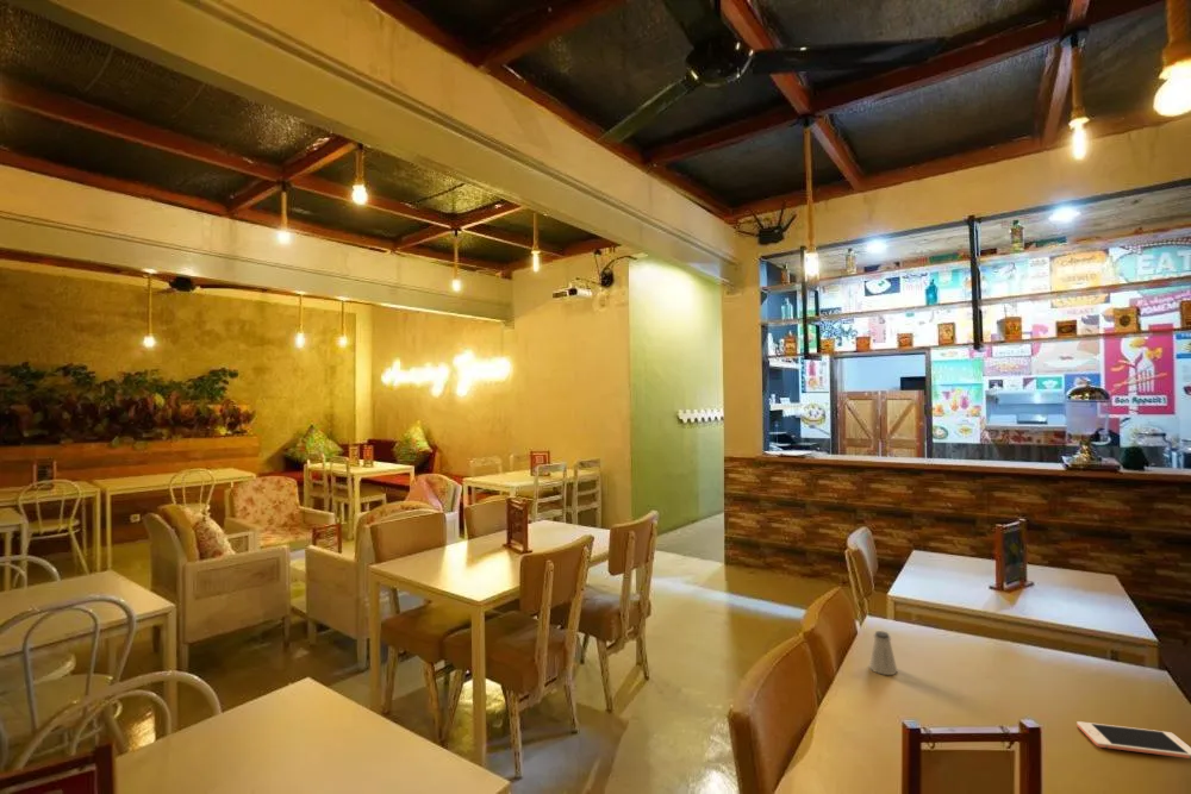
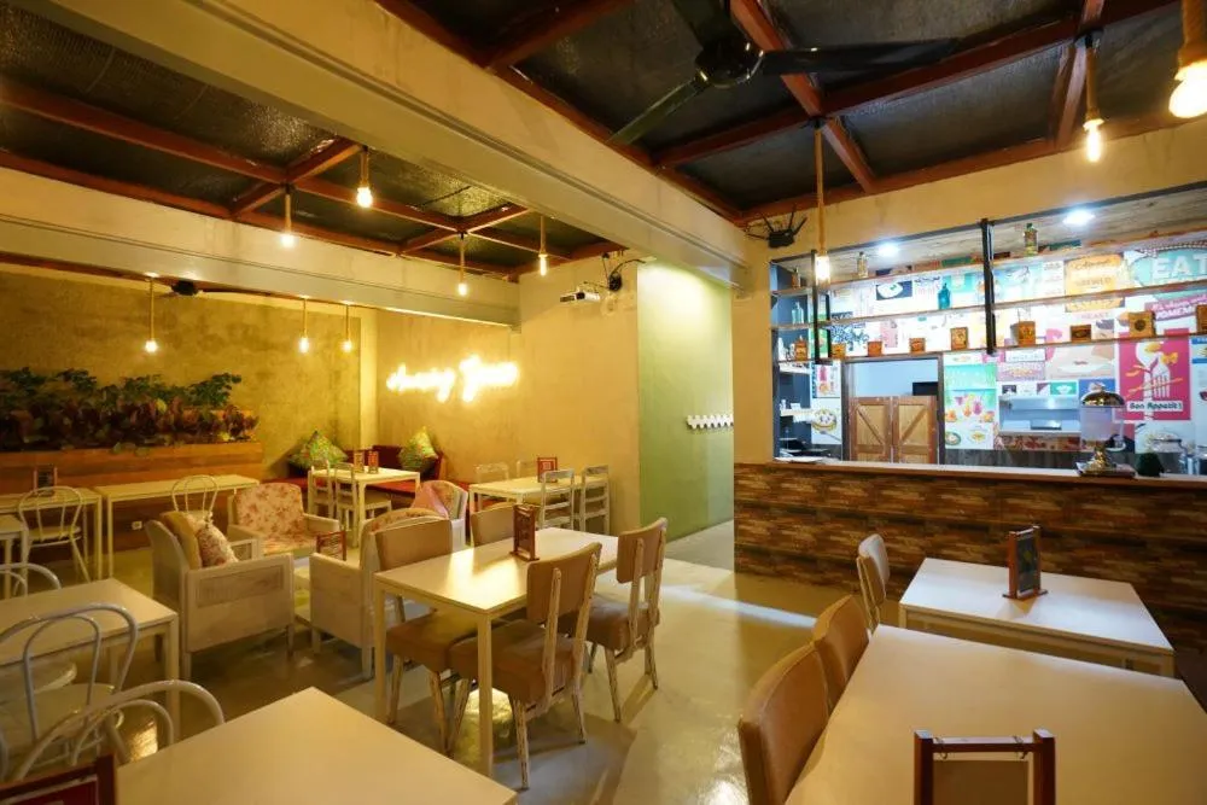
- saltshaker (883, 651)
- cell phone (1135, 739)
